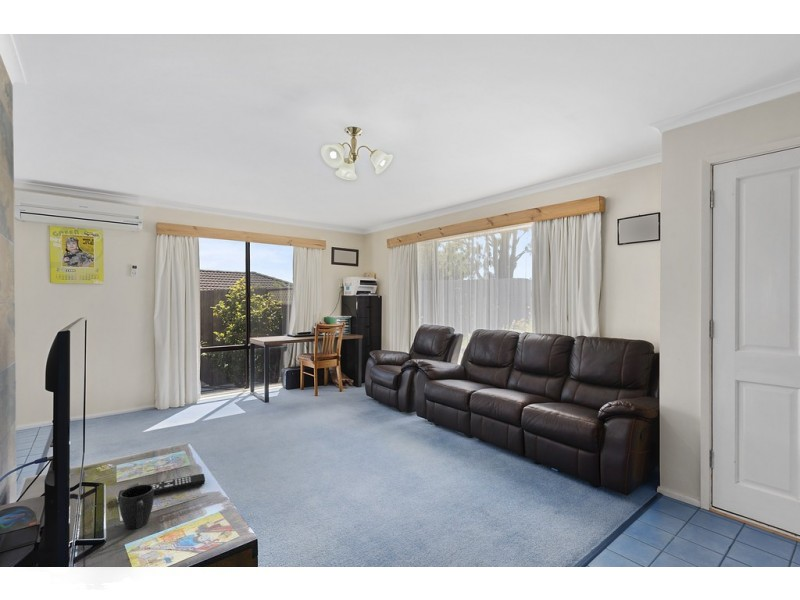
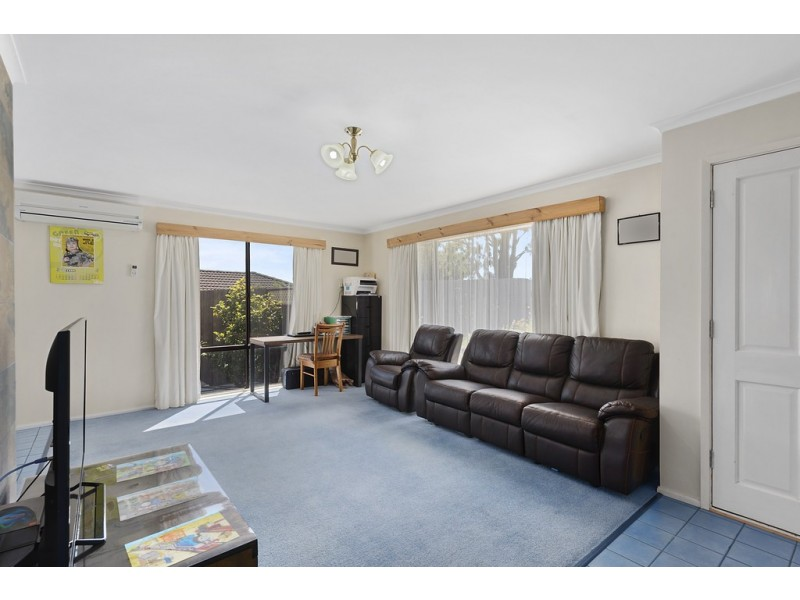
- mug (137, 510)
- remote control (163, 487)
